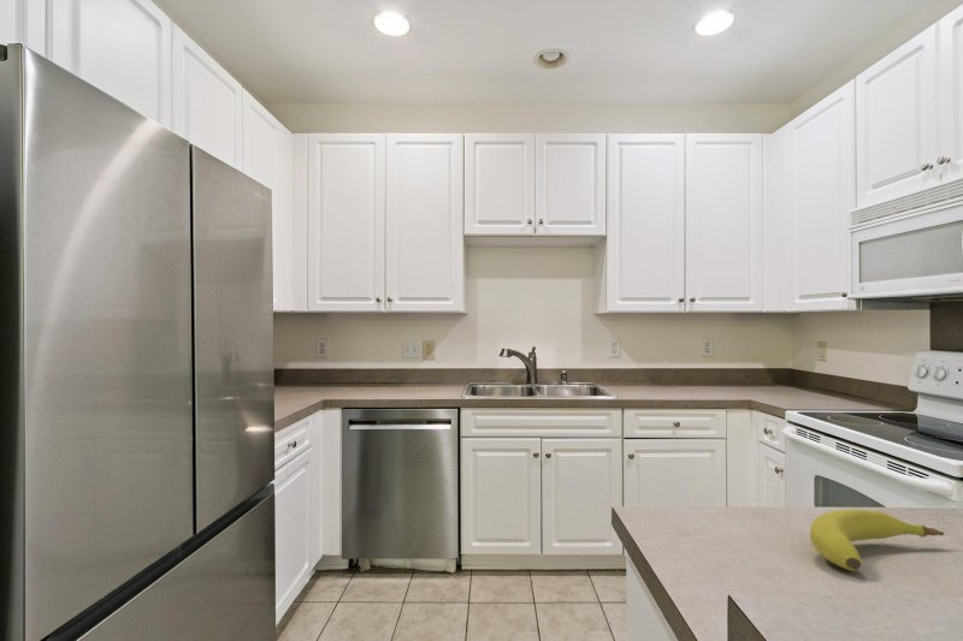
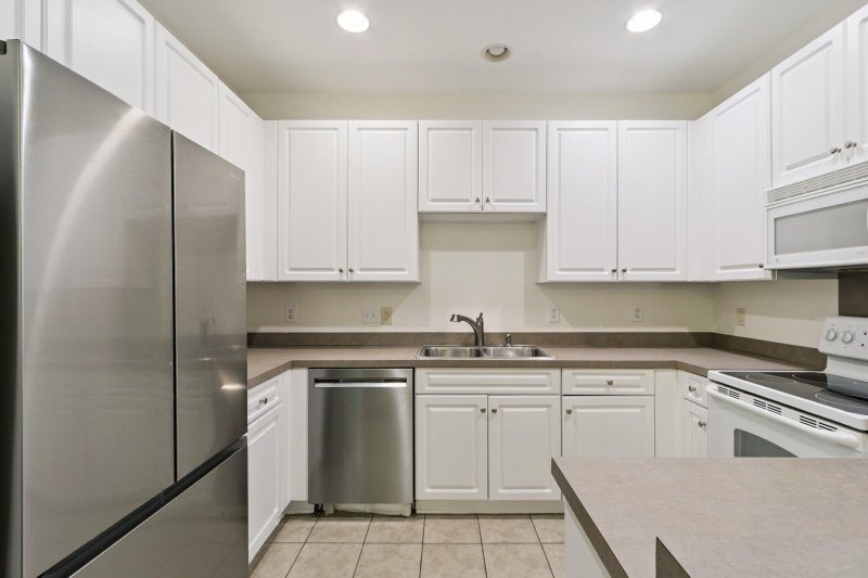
- fruit (873, 538)
